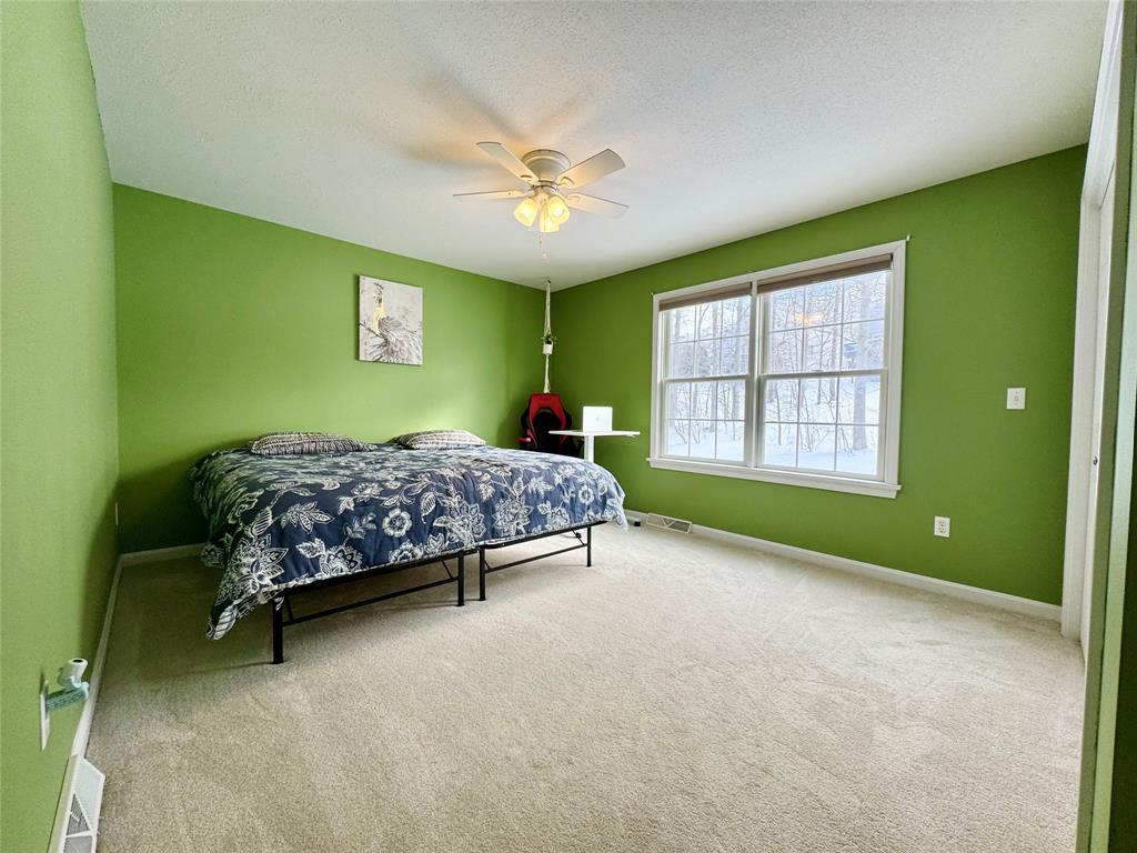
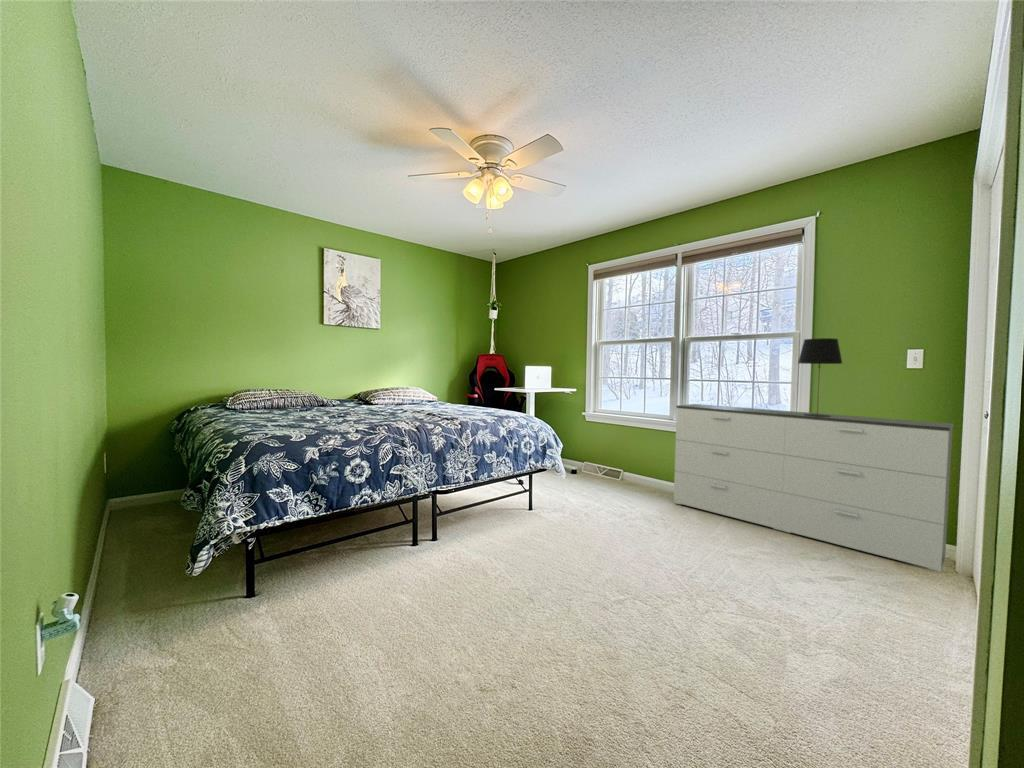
+ table lamp (818, 379)
+ dresser (790, 470)
